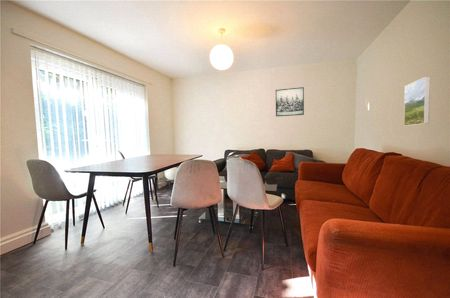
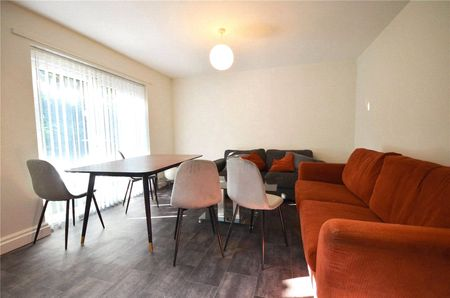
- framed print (415, 103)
- wall art (289, 102)
